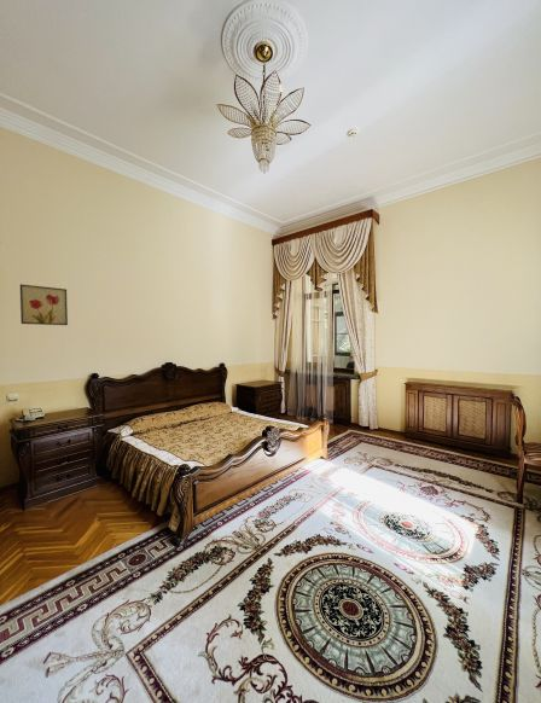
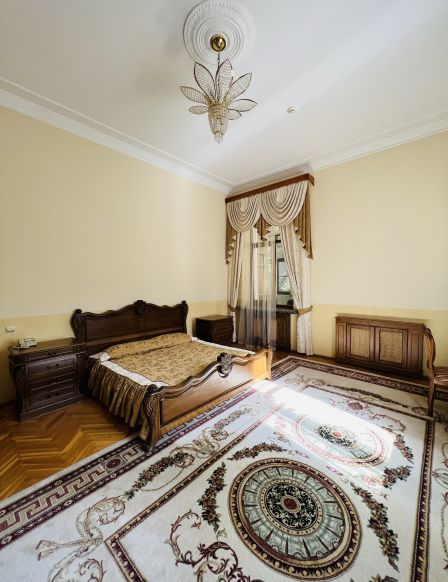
- wall art (43, 306)
